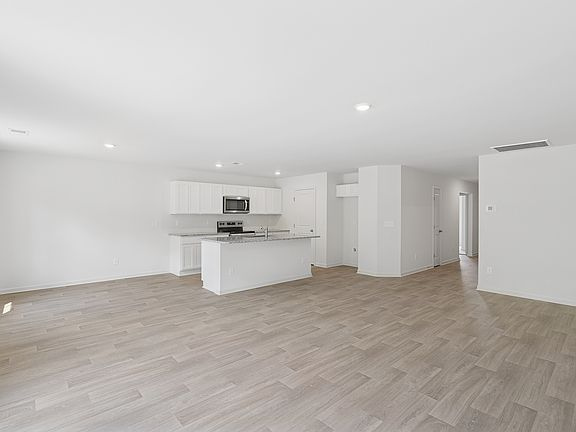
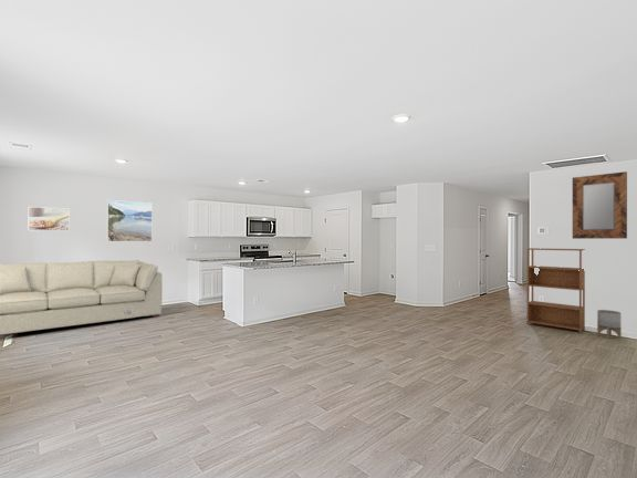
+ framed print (130, 221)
+ bookshelf (555, 288)
+ sofa (77, 292)
+ home mirror (598, 206)
+ planter (608, 323)
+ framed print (49, 219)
